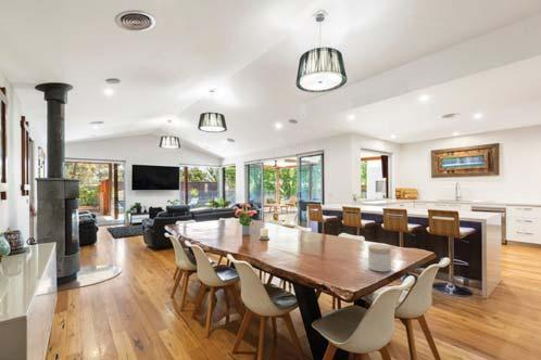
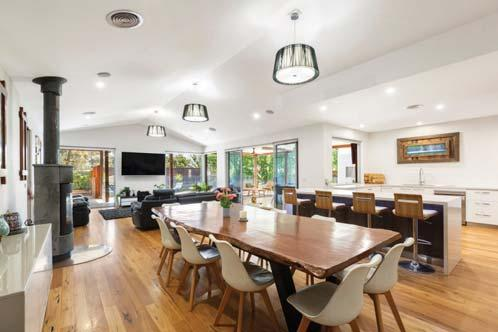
- jar (379, 257)
